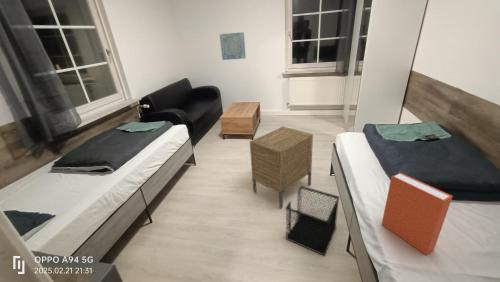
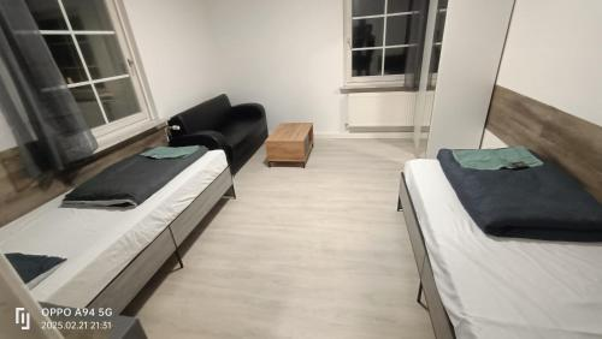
- wastebasket (312, 217)
- book (412, 212)
- wall art (232, 46)
- nightstand (282, 164)
